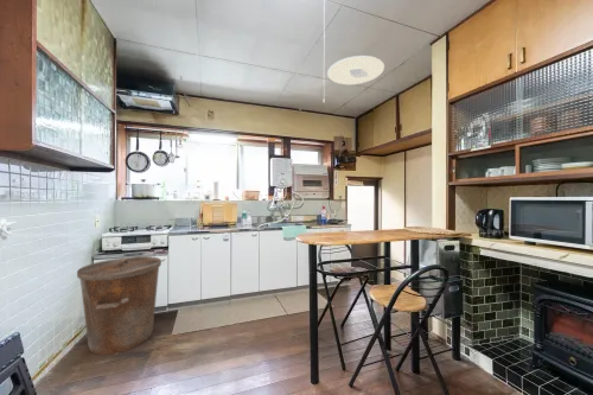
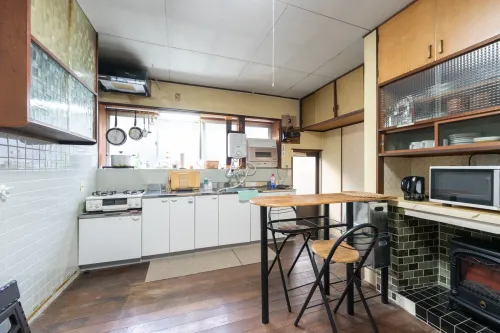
- trash can (122, 299)
- ceiling light (355, 69)
